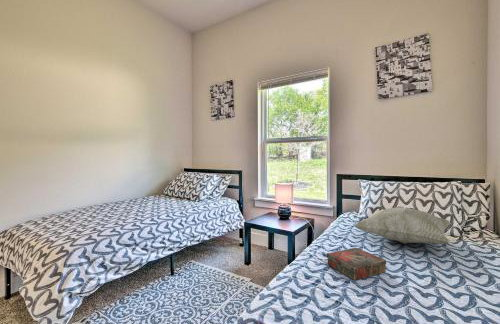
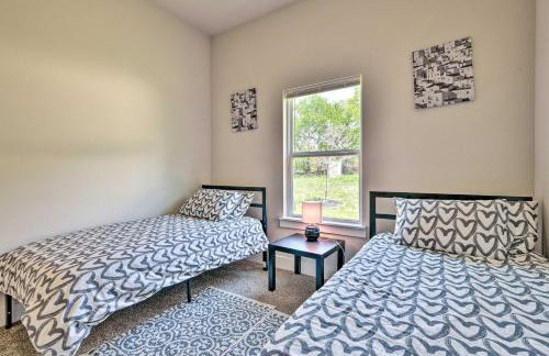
- decorative pillow (403, 224)
- book (355, 262)
